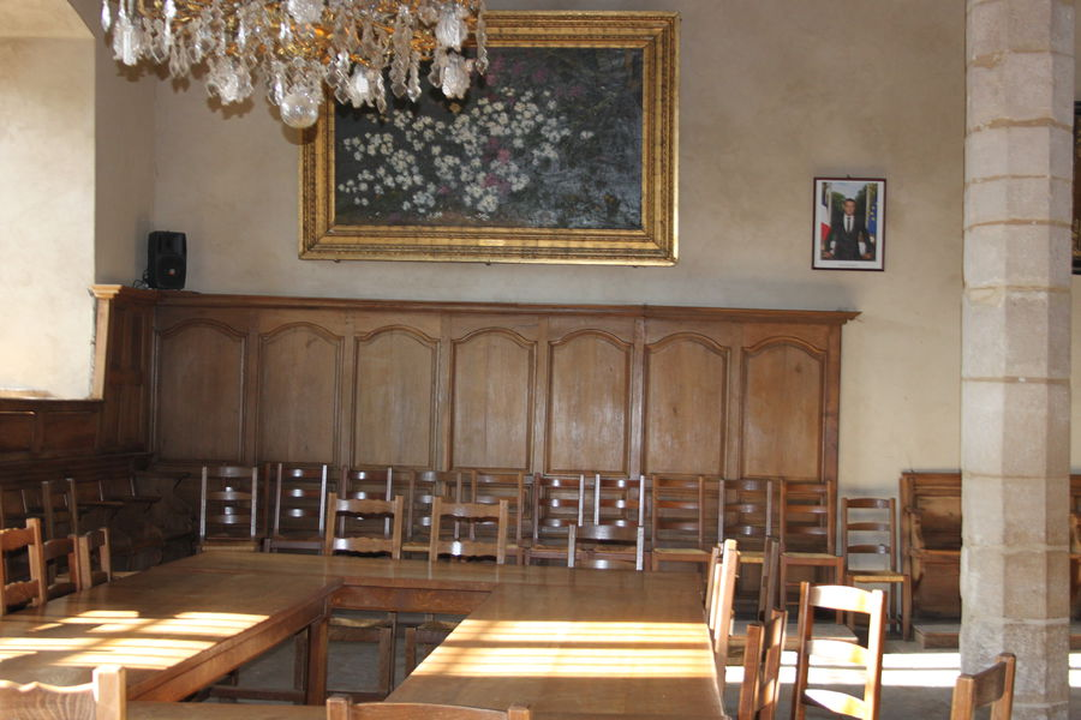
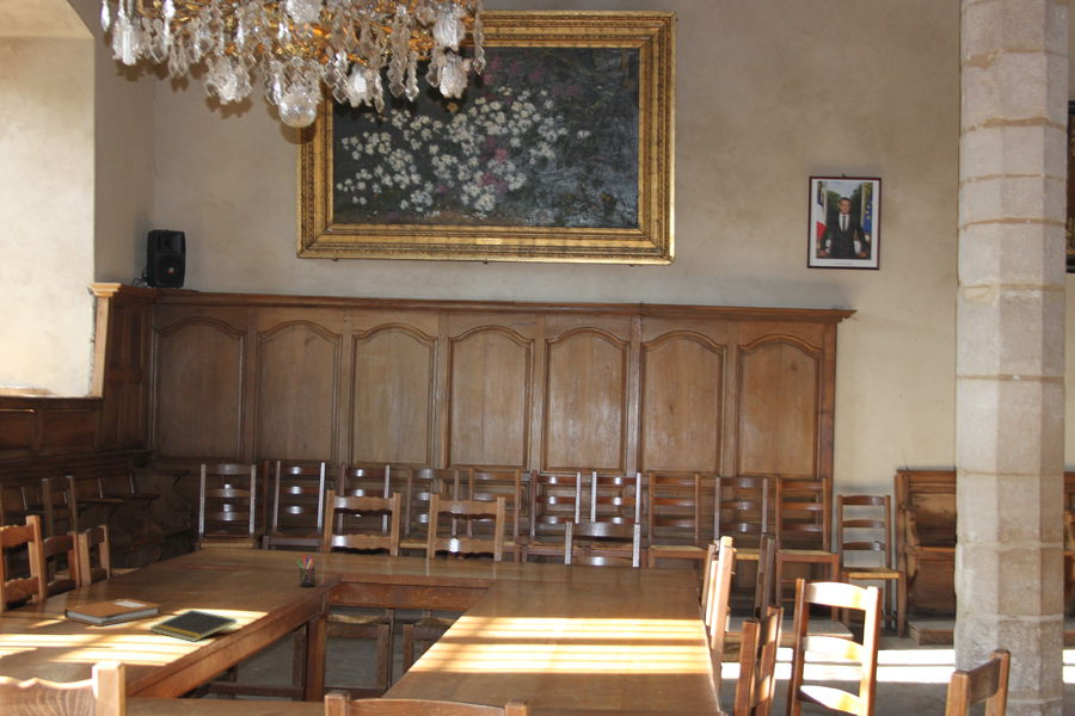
+ notepad (192, 624)
+ pen holder (305, 569)
+ notebook (113, 611)
